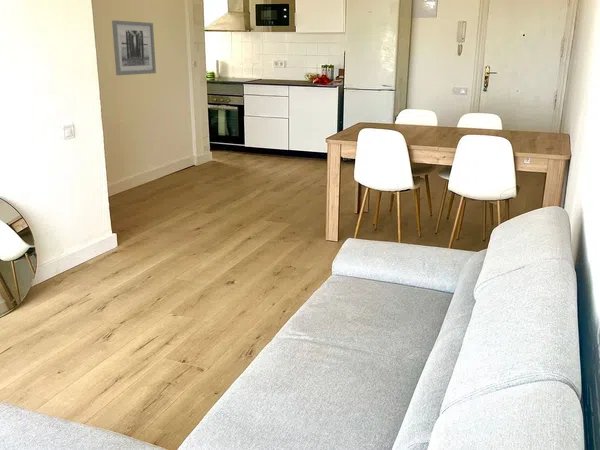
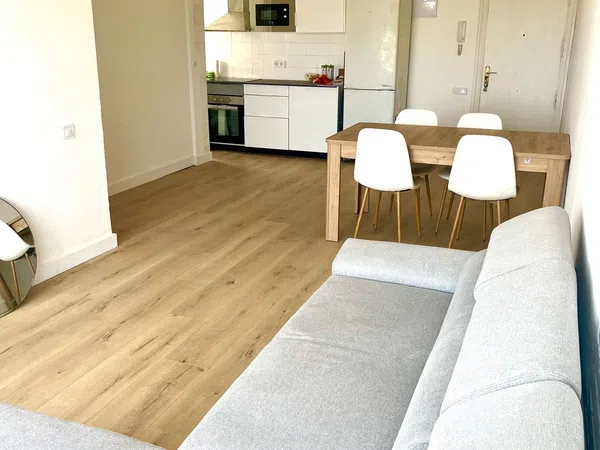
- wall art (135, 48)
